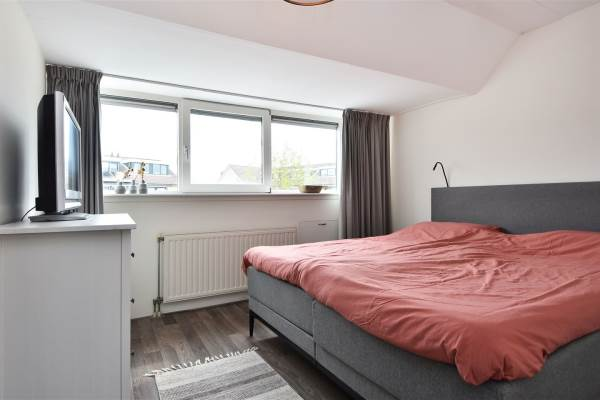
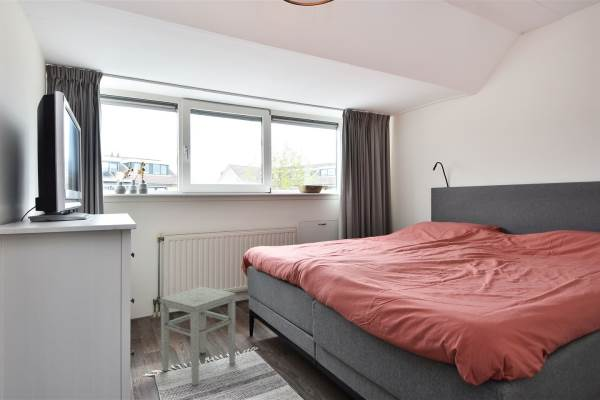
+ stool (199, 331)
